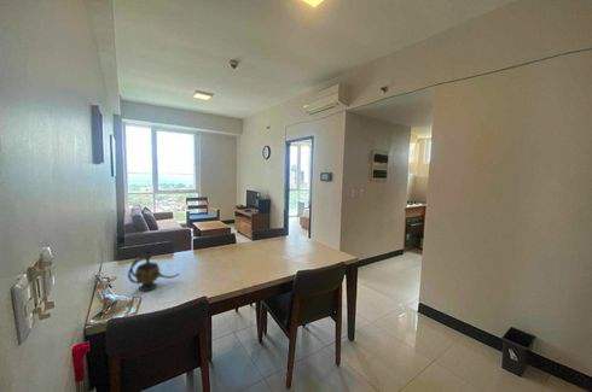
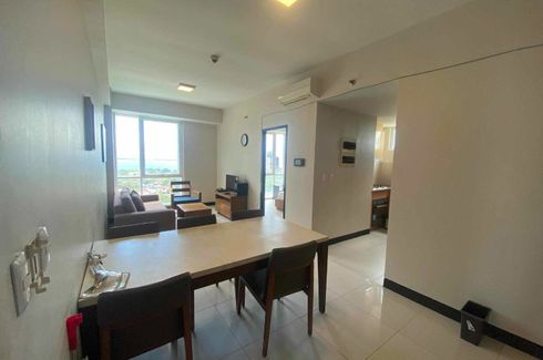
- teapot (155, 265)
